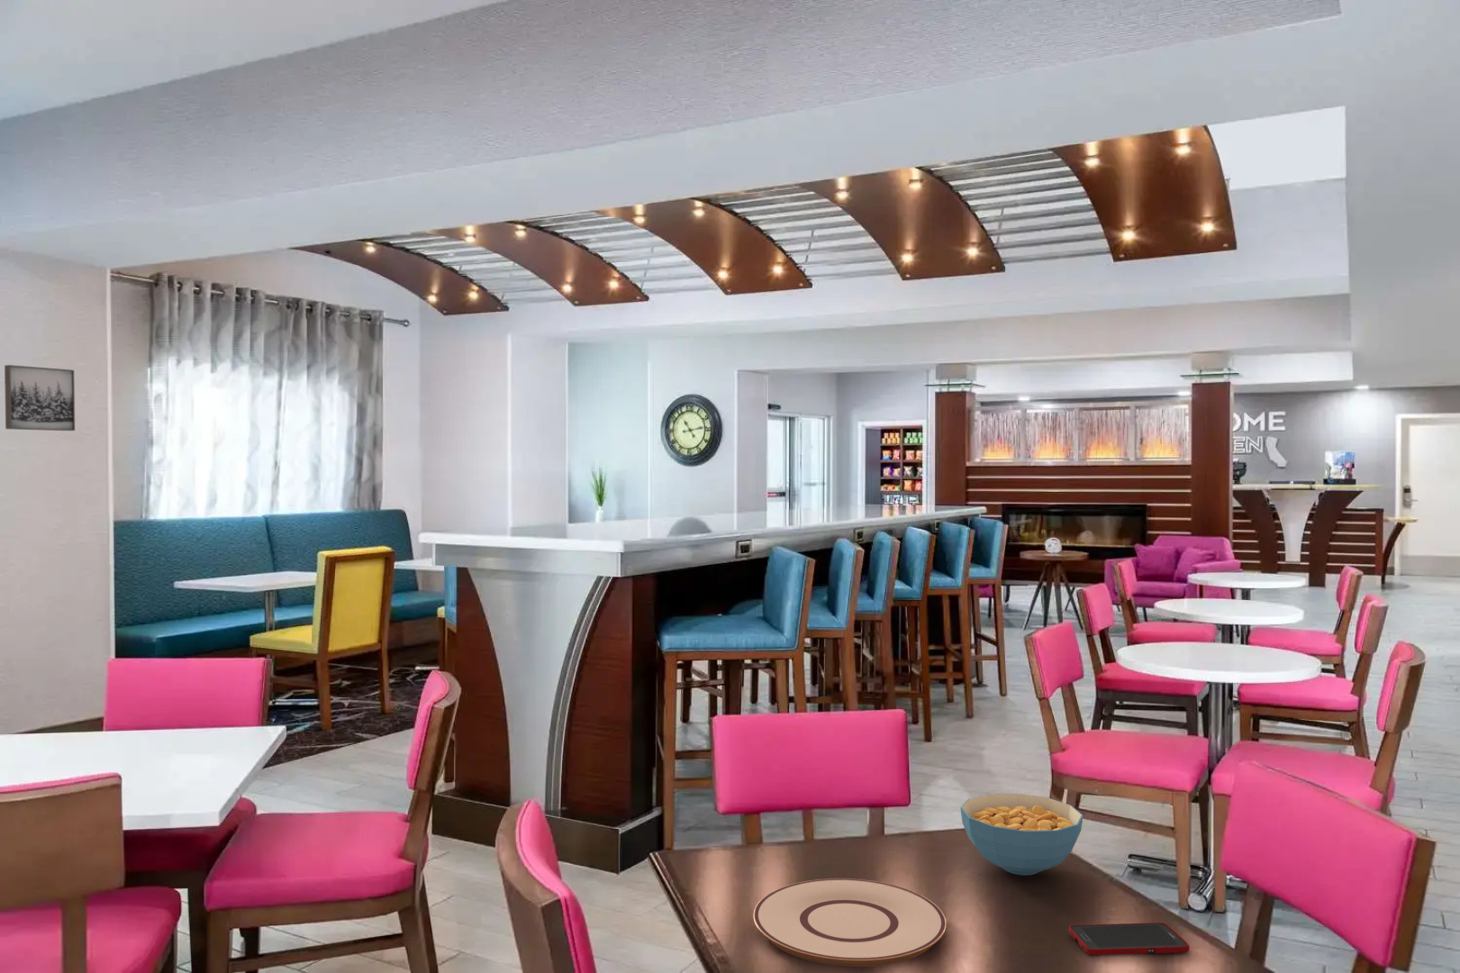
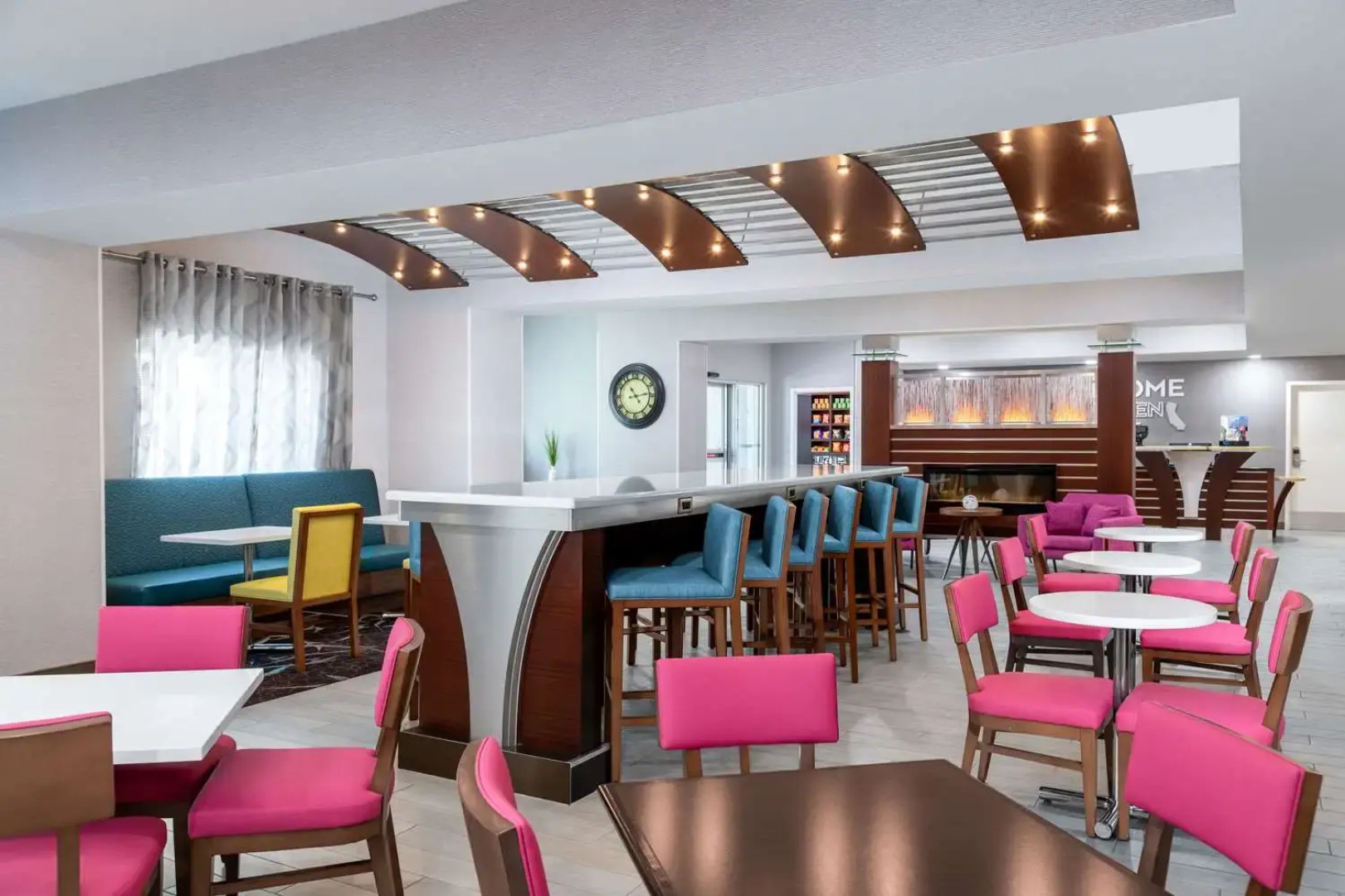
- plate (849, 920)
- cell phone (1128, 938)
- wall art (40, 399)
- cereal bowl (1020, 839)
